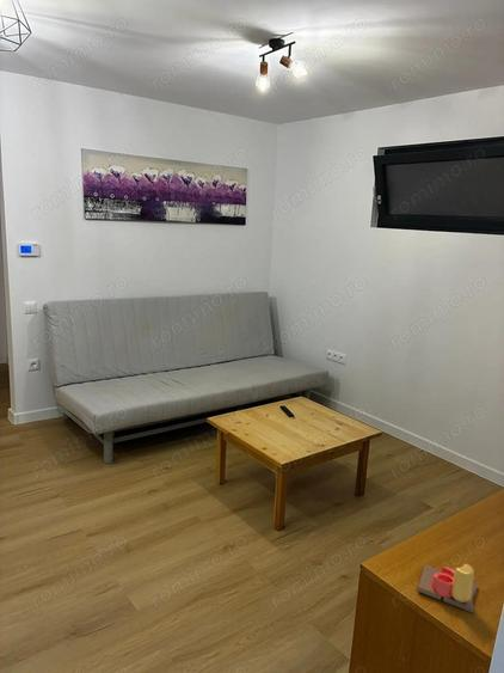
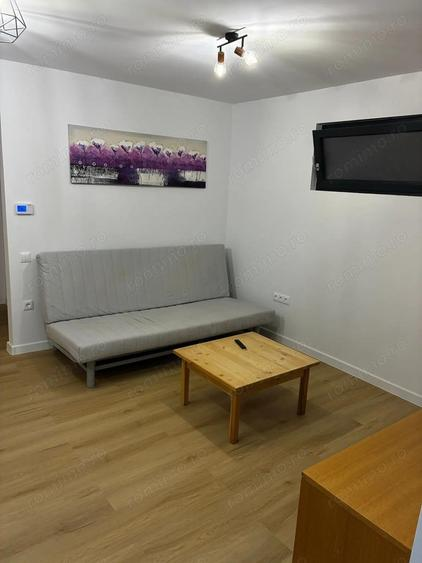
- candle (449, 573)
